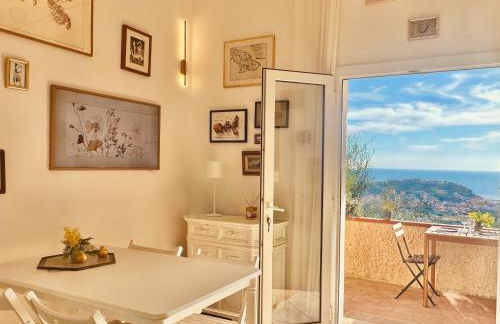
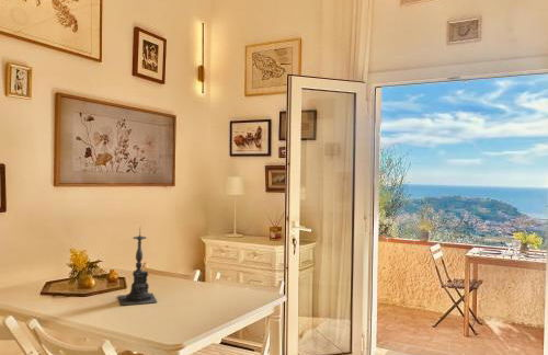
+ candle holder (138, 262)
